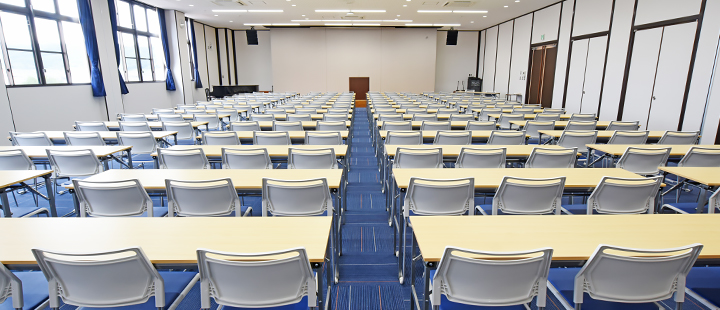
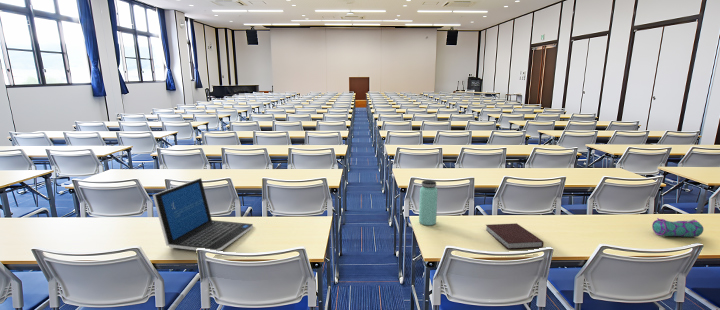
+ pencil case (677, 227)
+ notebook (512, 235)
+ bottle (428, 202)
+ laptop (207, 212)
